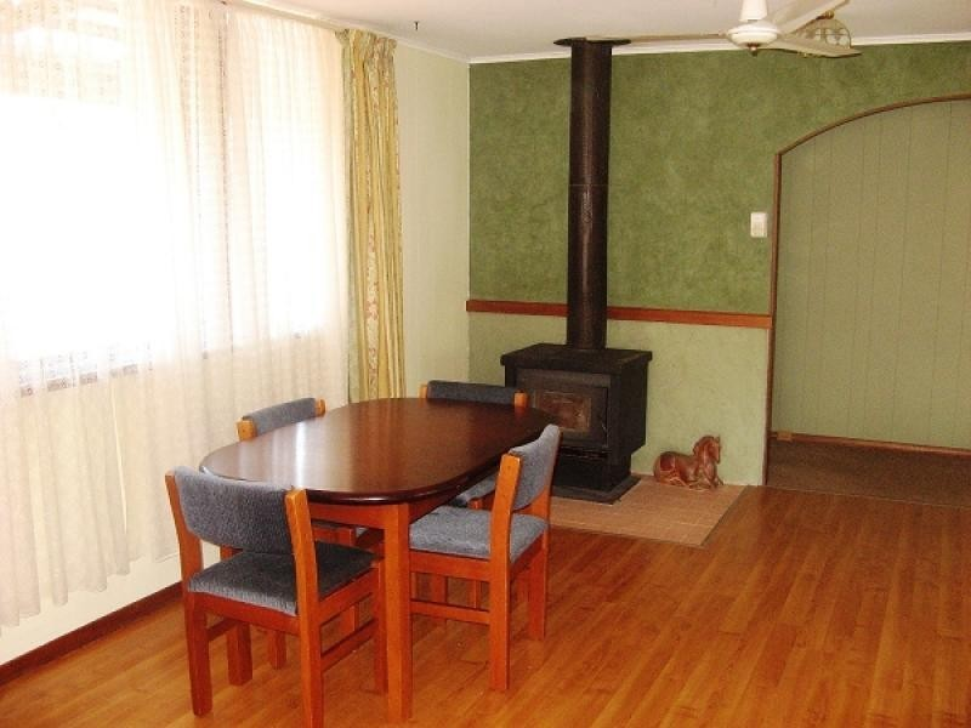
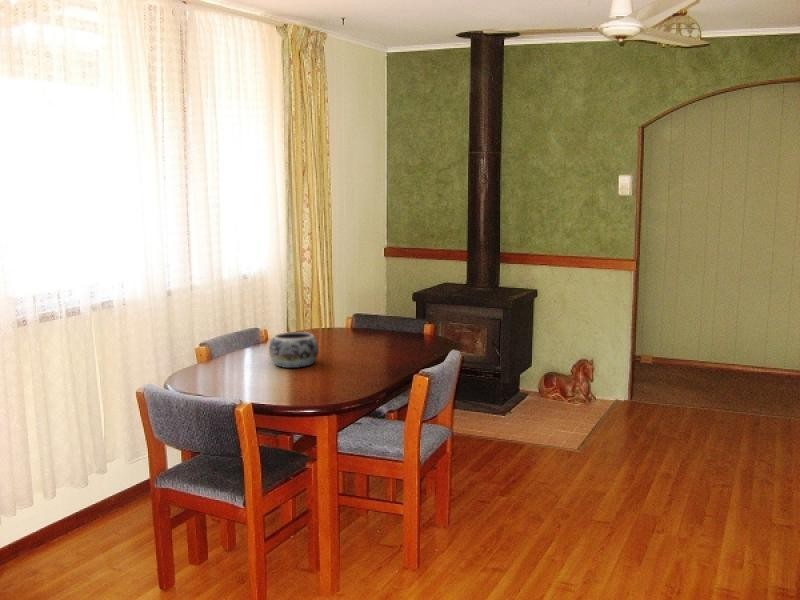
+ decorative bowl (294, 349)
